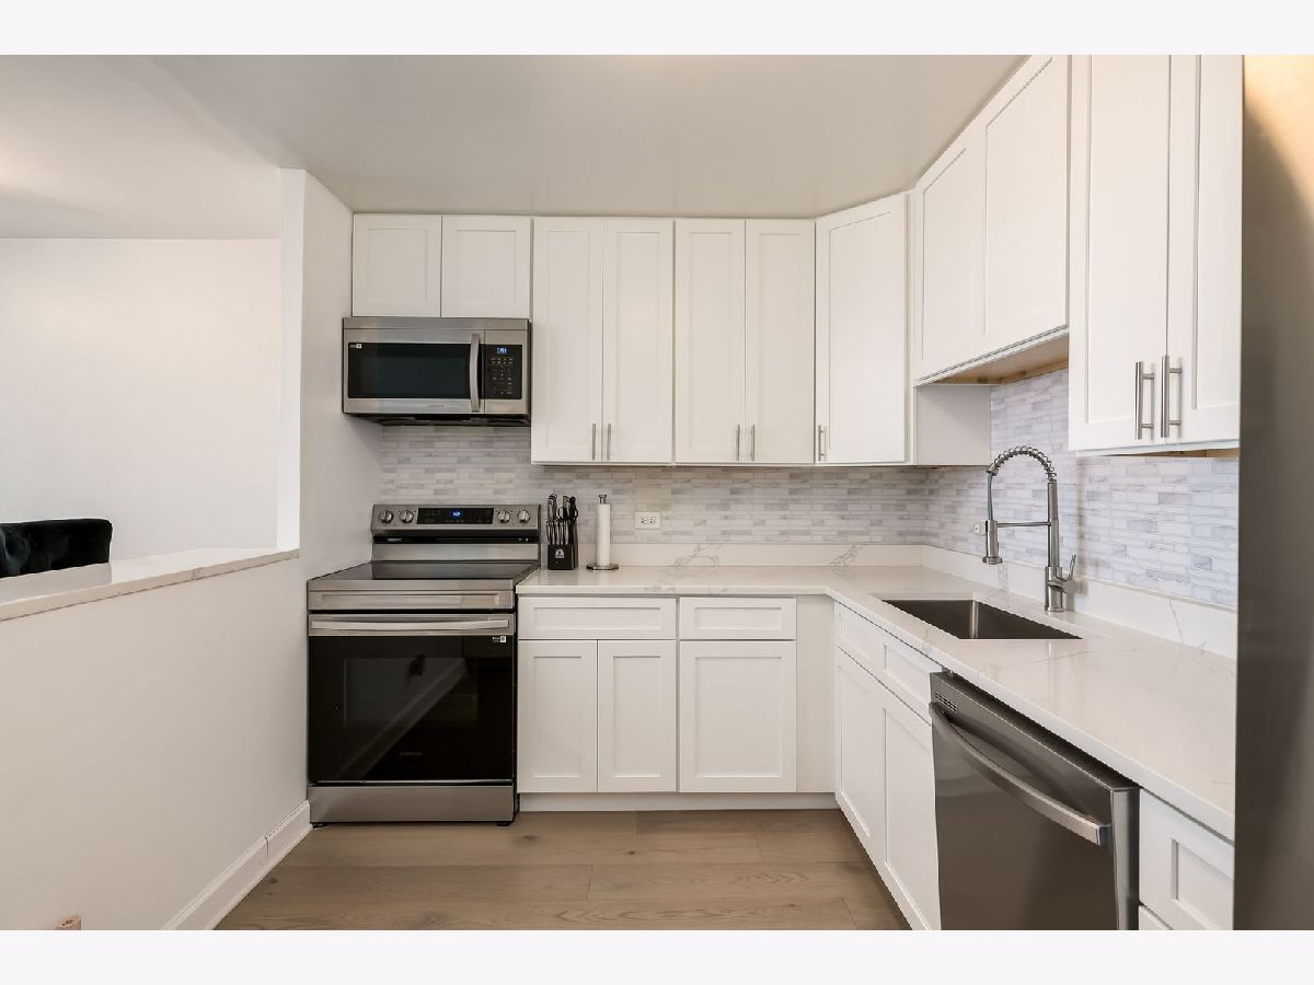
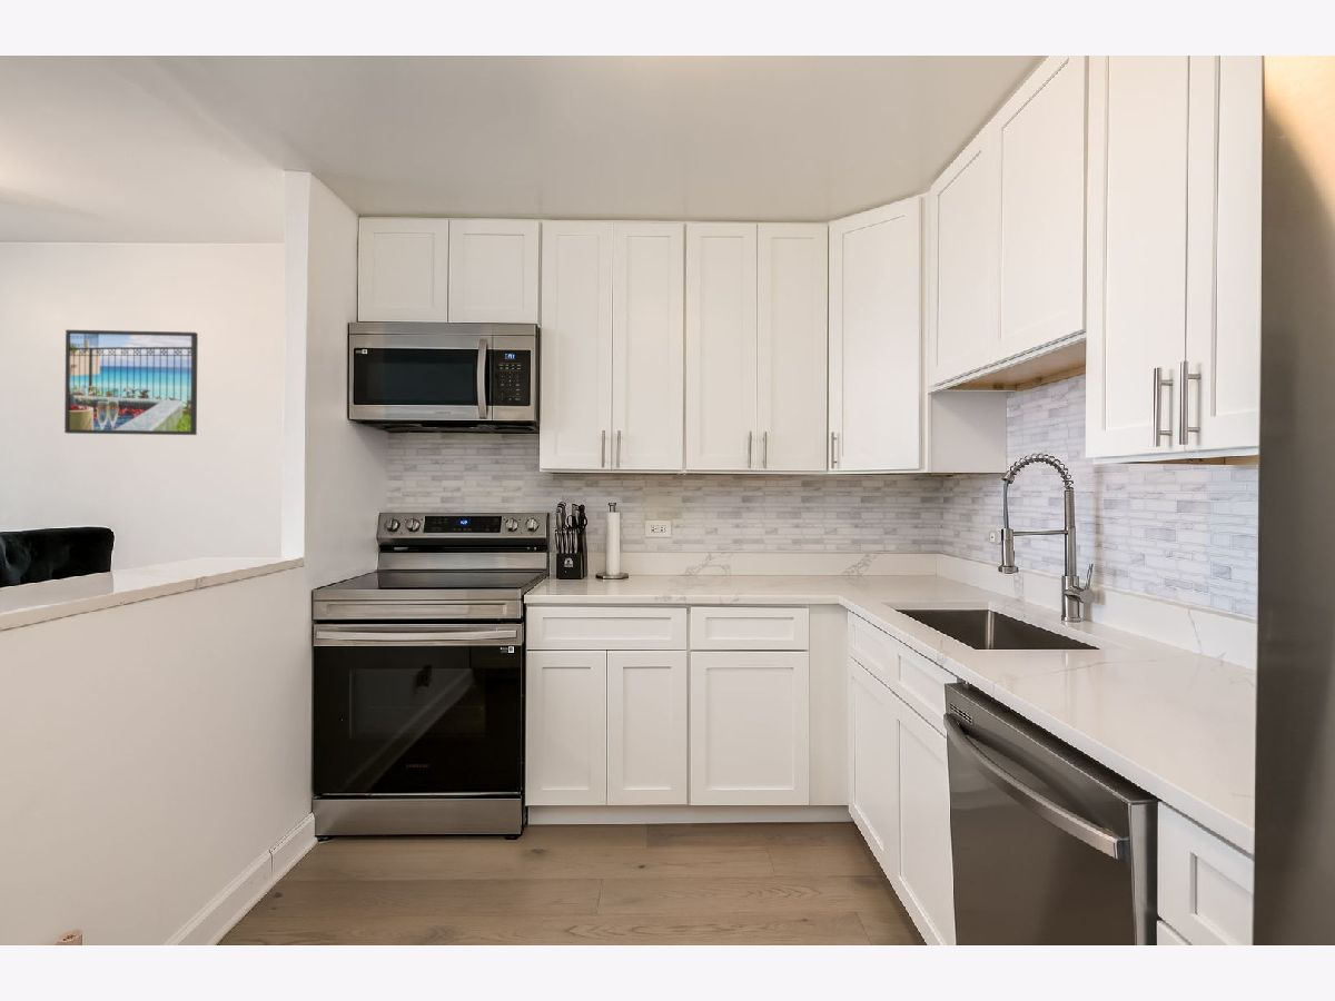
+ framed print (131, 383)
